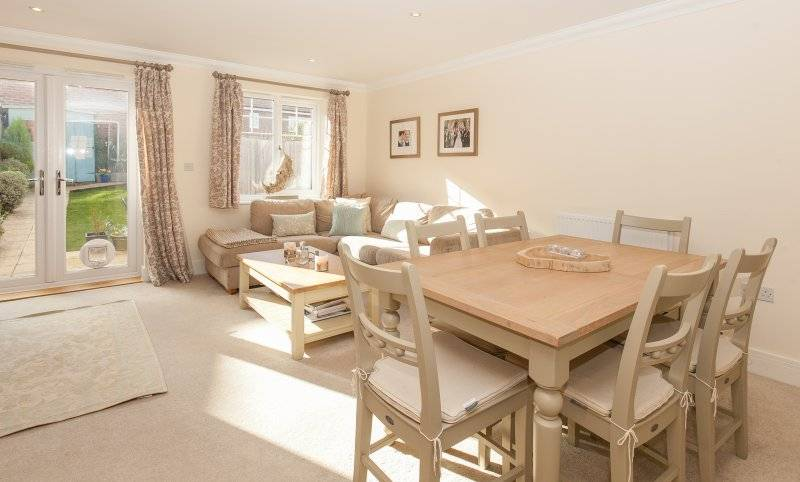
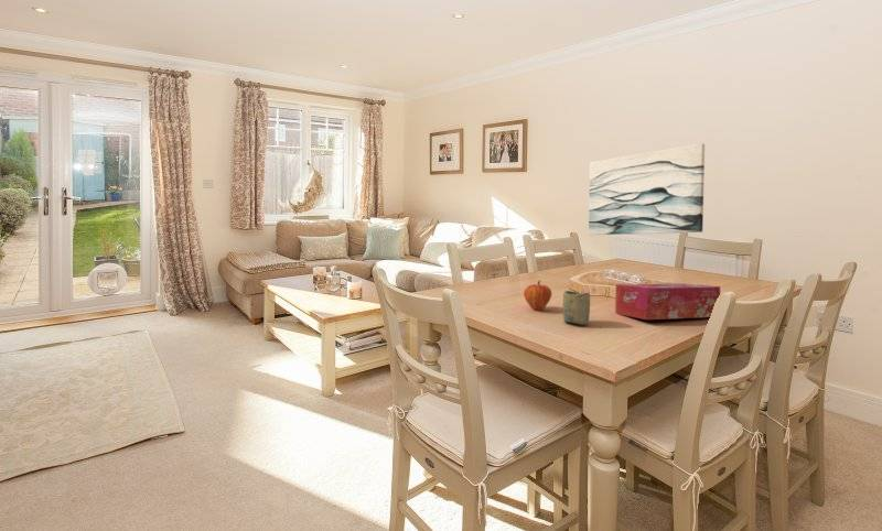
+ tissue box (666, 300)
+ wall art (641, 194)
+ fruit (537, 294)
+ cup (576, 307)
